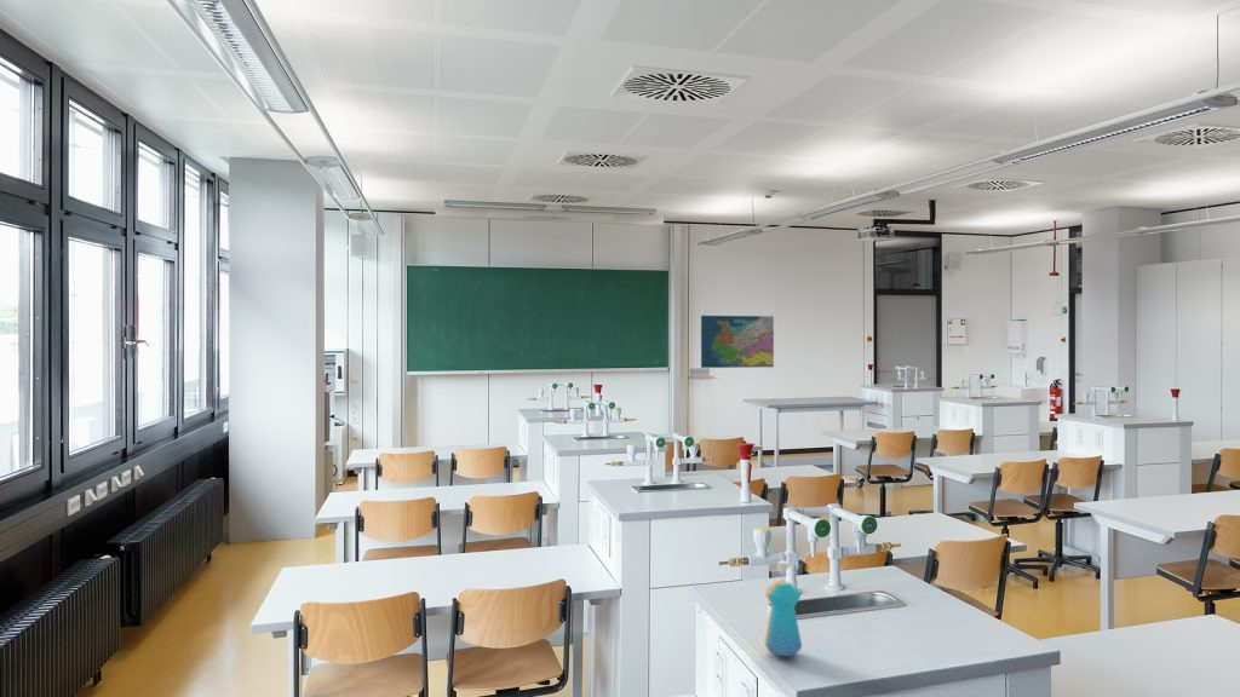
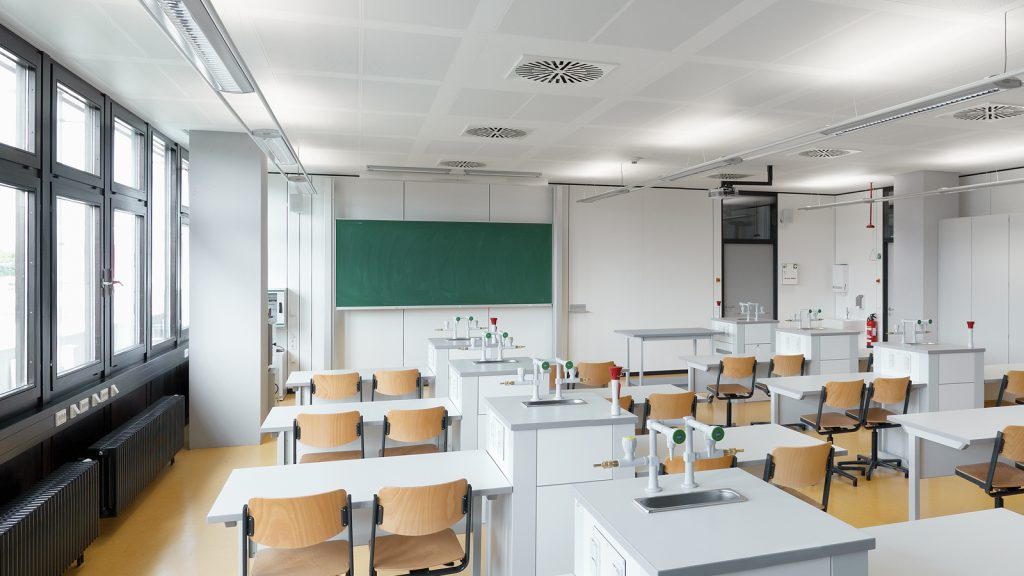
- map (737, 341)
- soap dispenser (782, 607)
